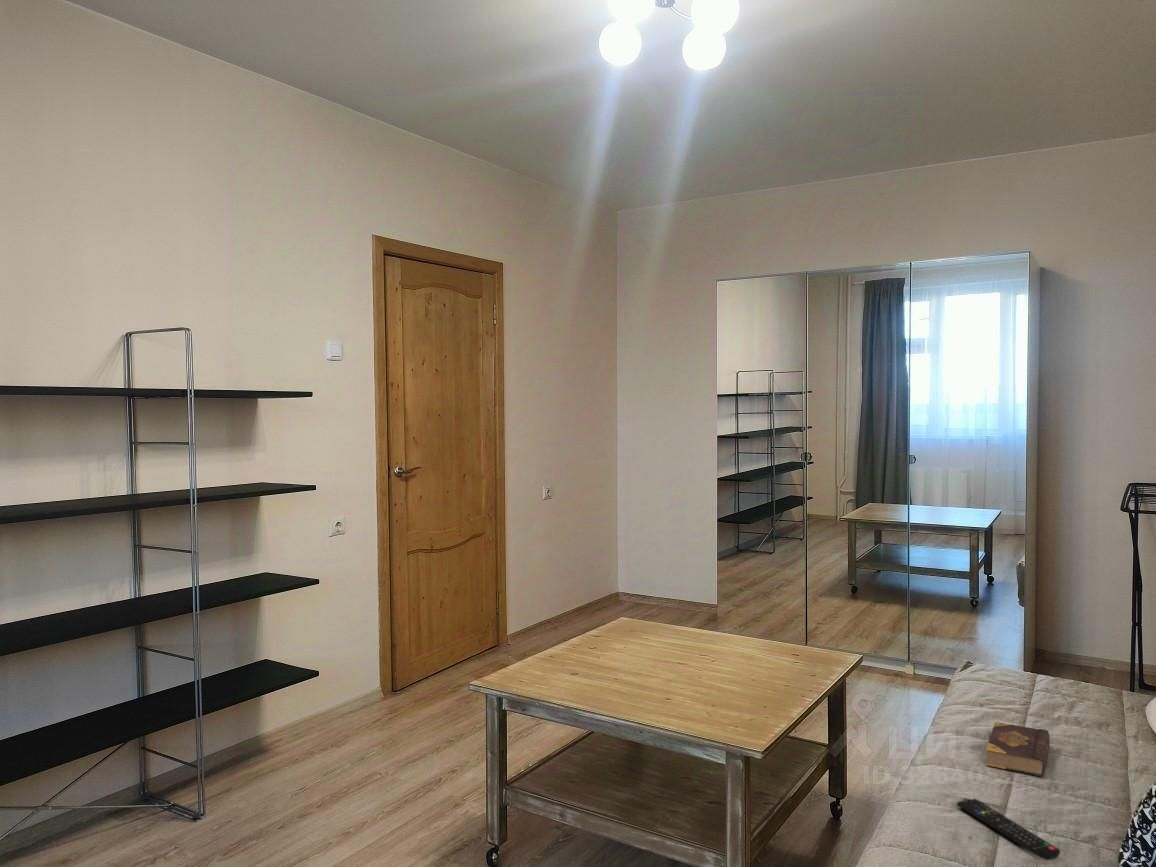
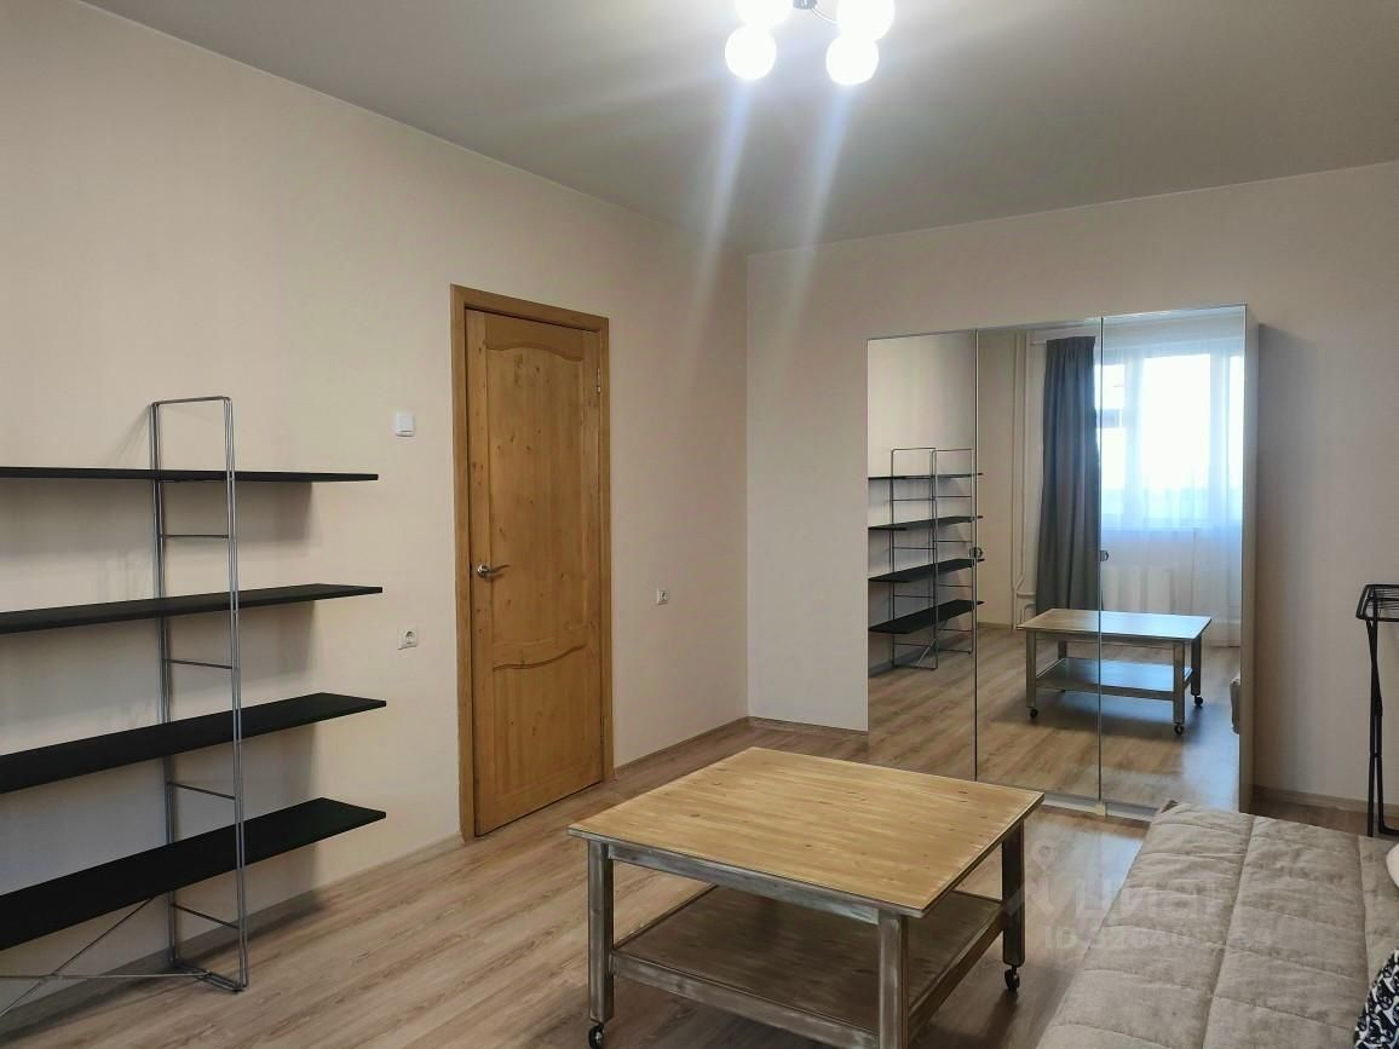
- book (1019, 745)
- remote control (1006, 828)
